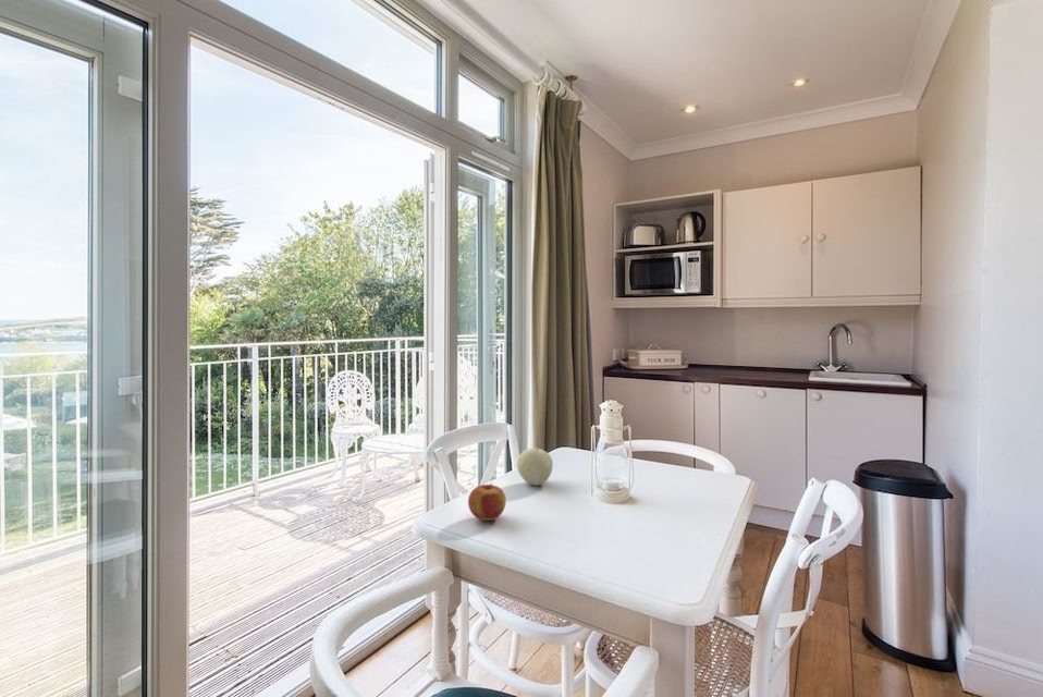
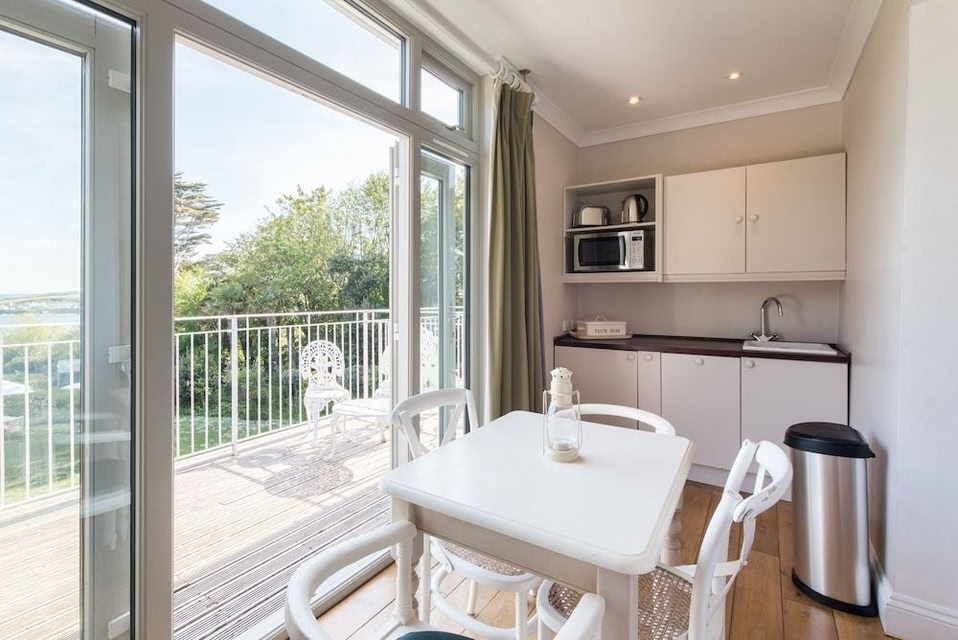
- fruit (535, 466)
- apple (487, 501)
